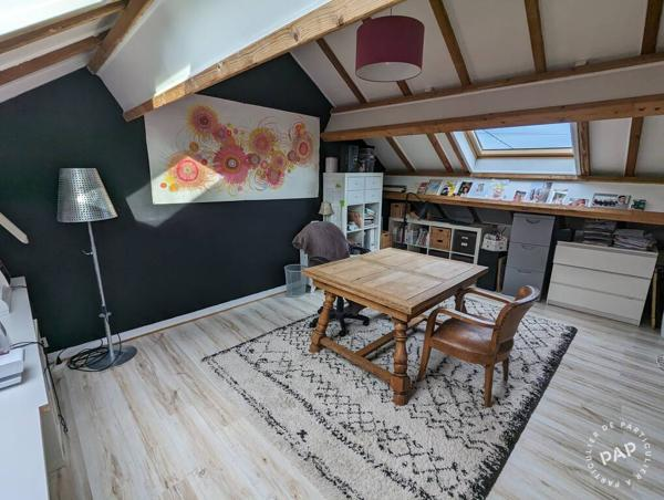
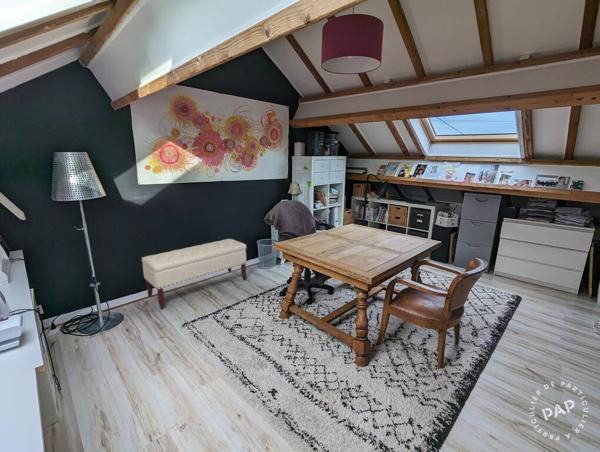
+ bench (199, 268)
